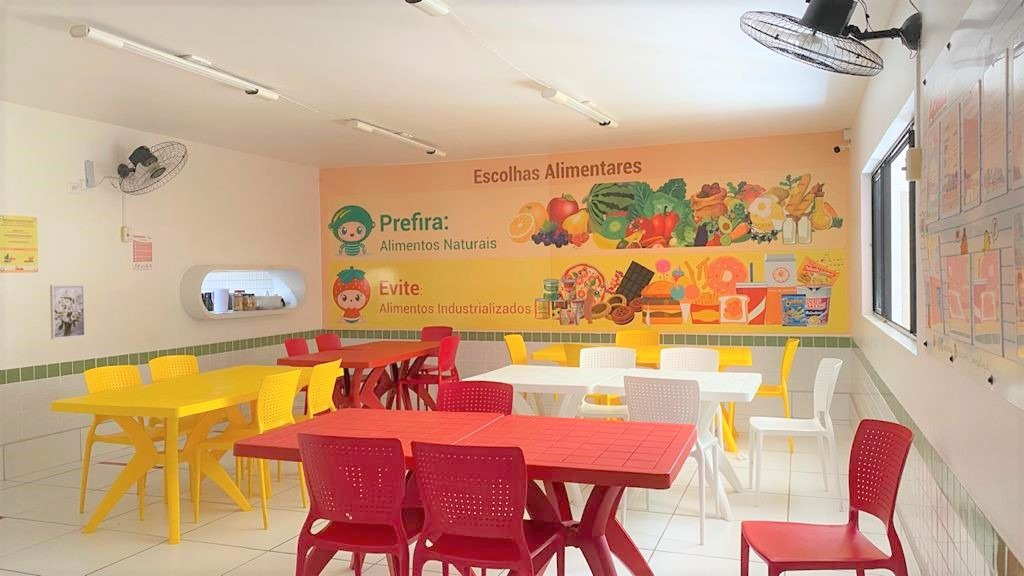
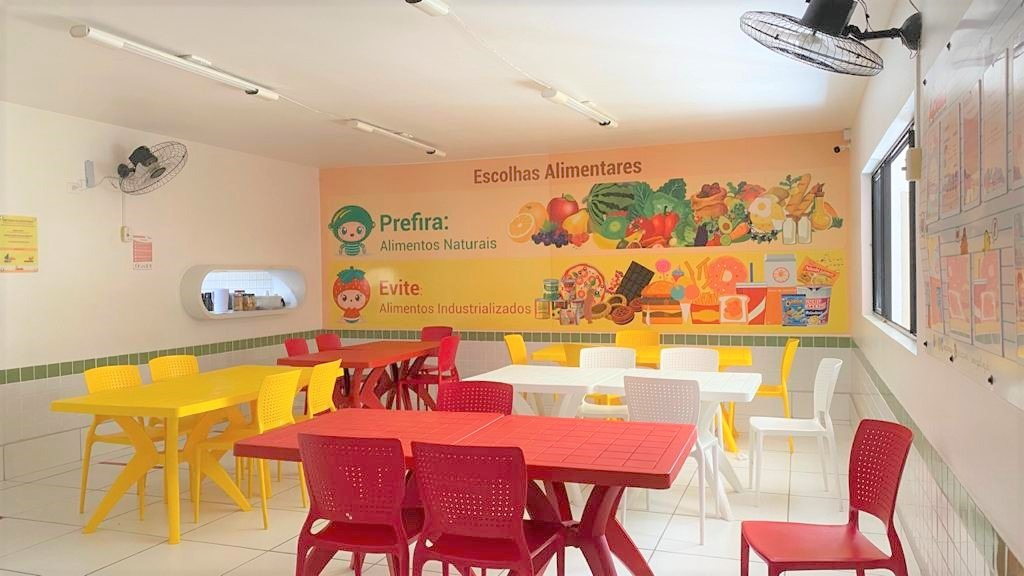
- wall art (68, 311)
